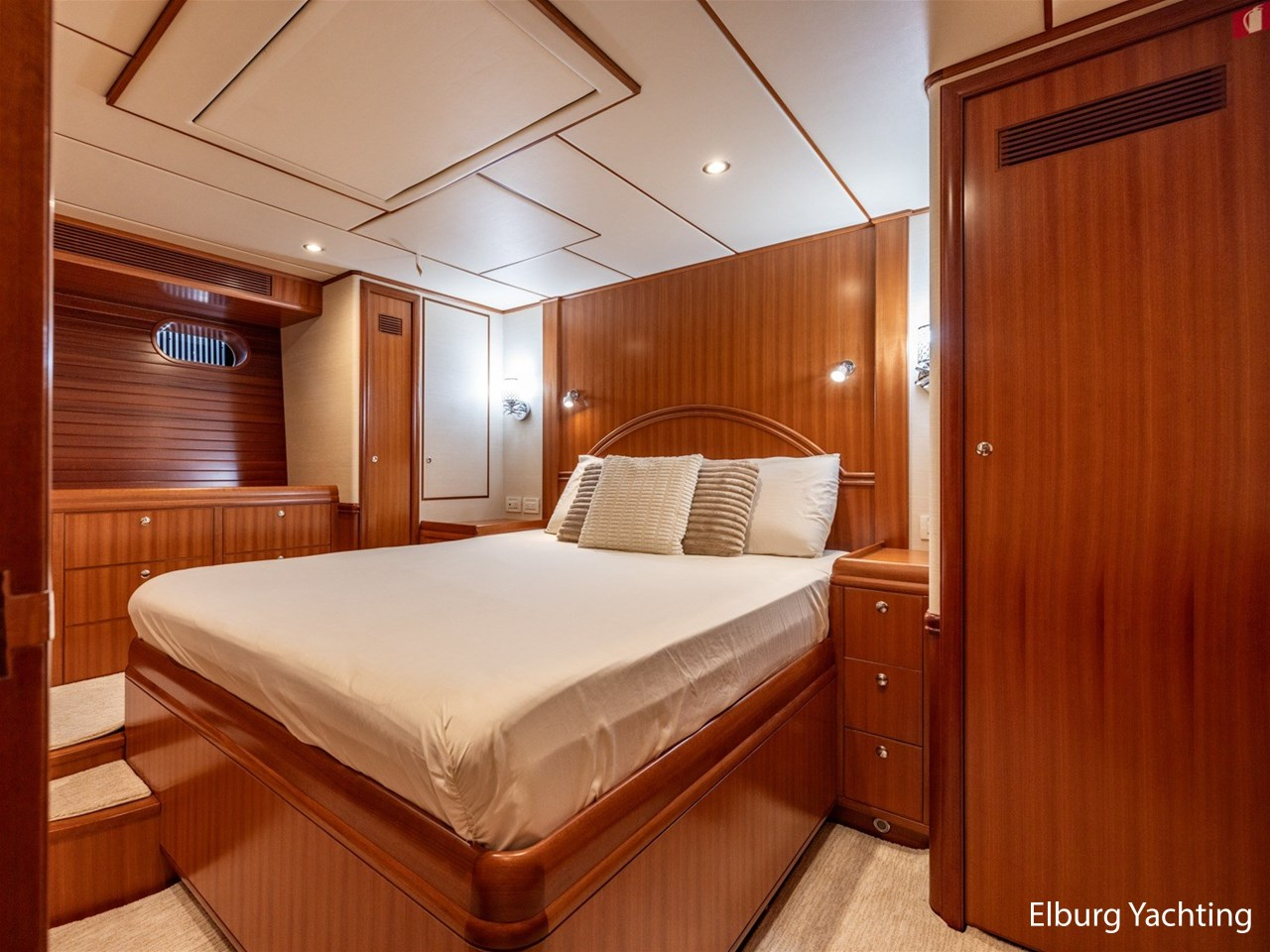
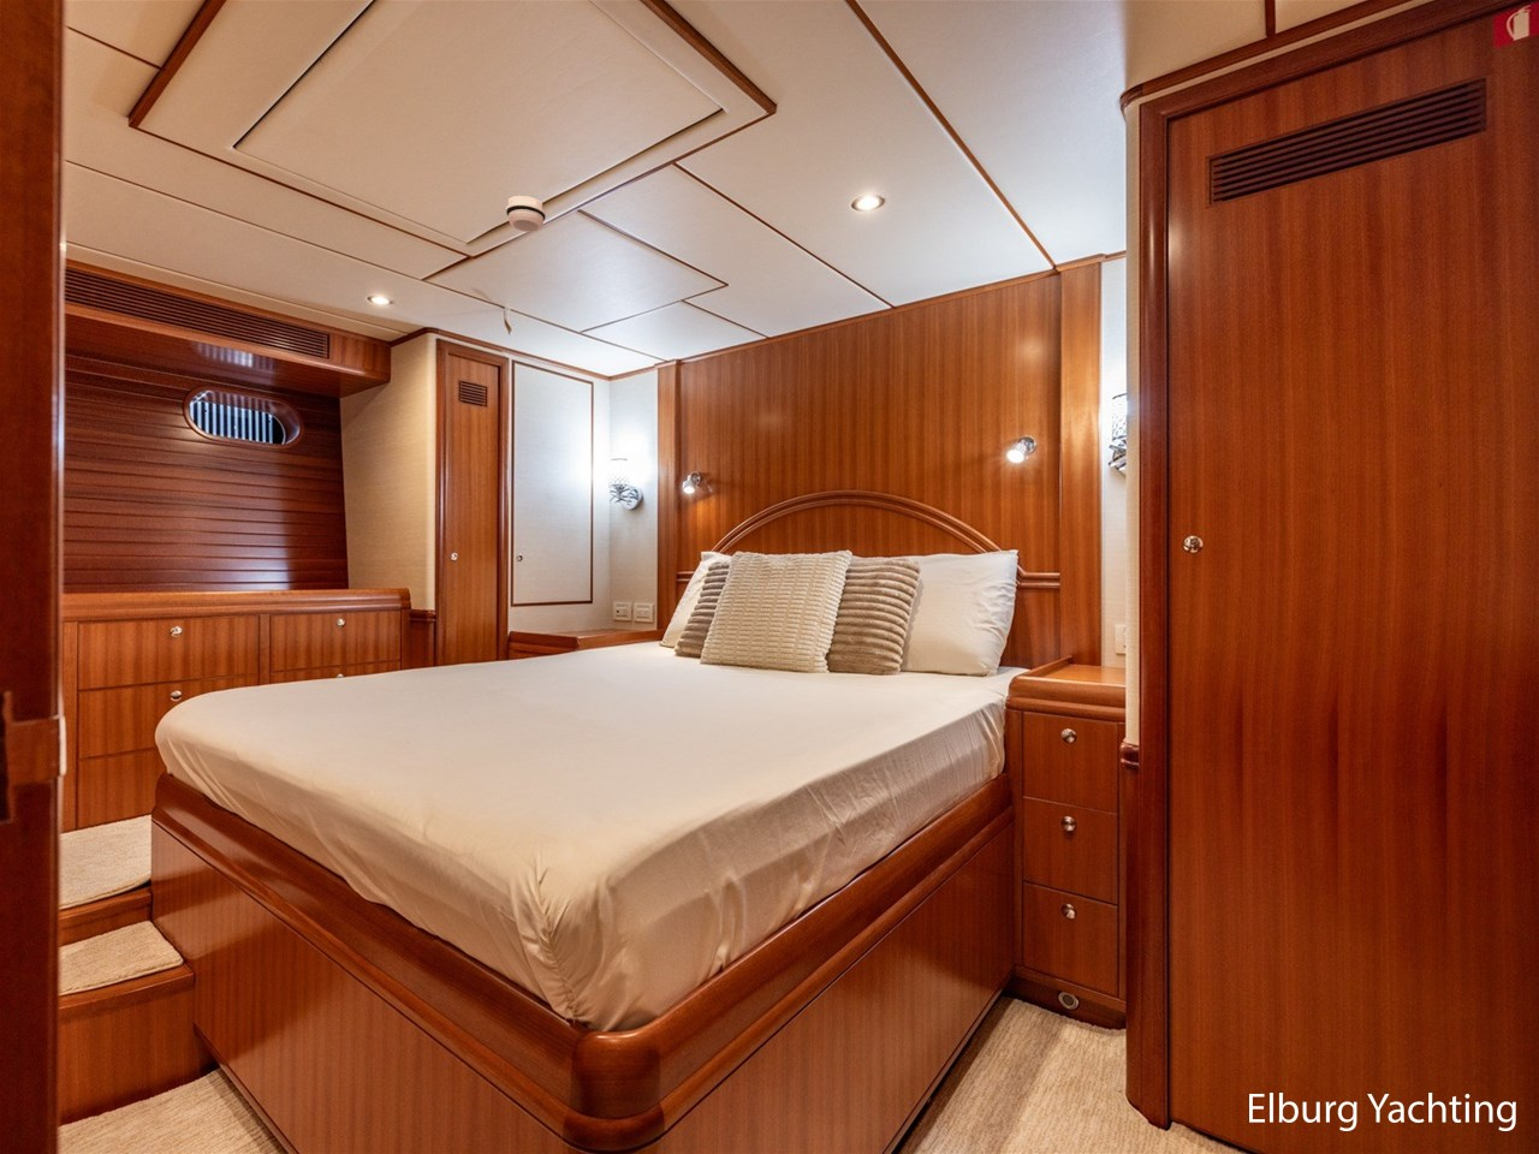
+ smoke detector (526, 215)
